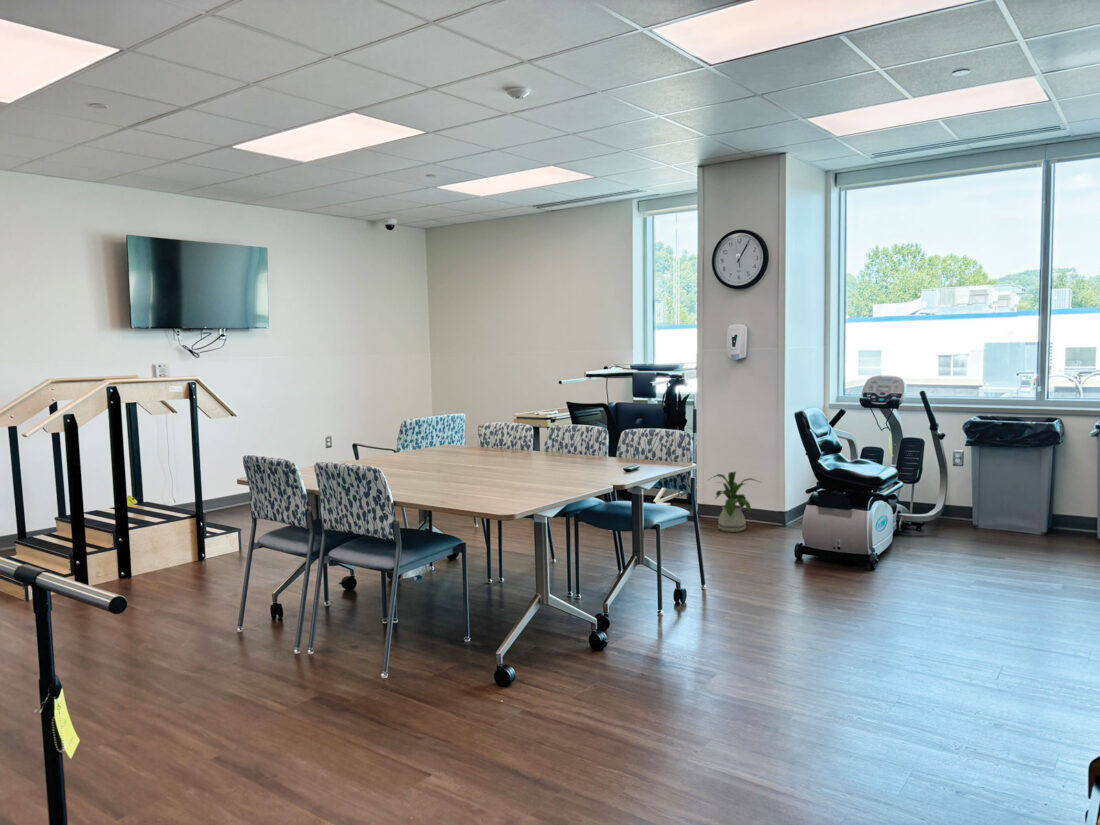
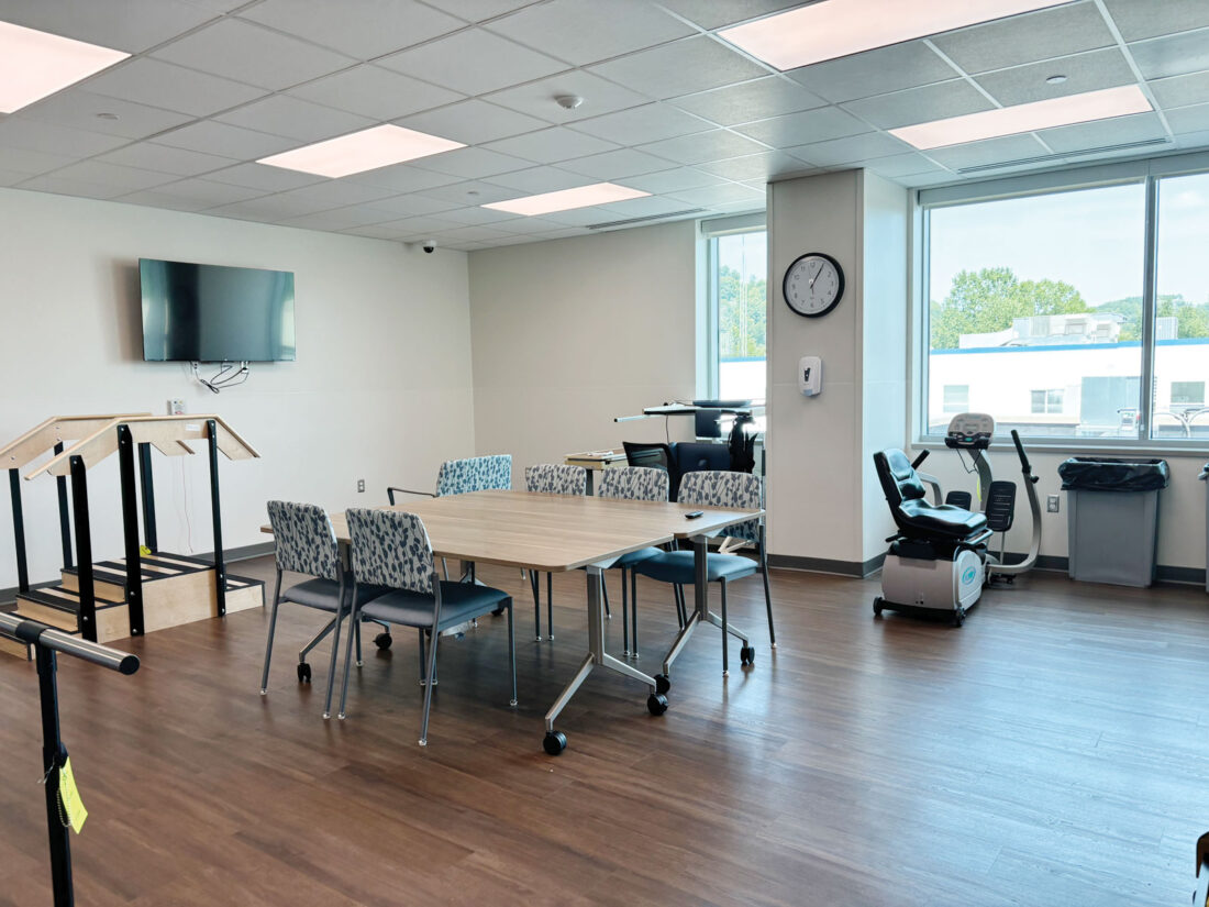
- house plant (735, 497)
